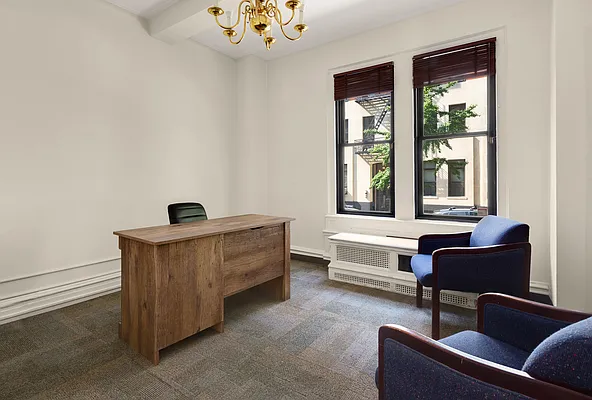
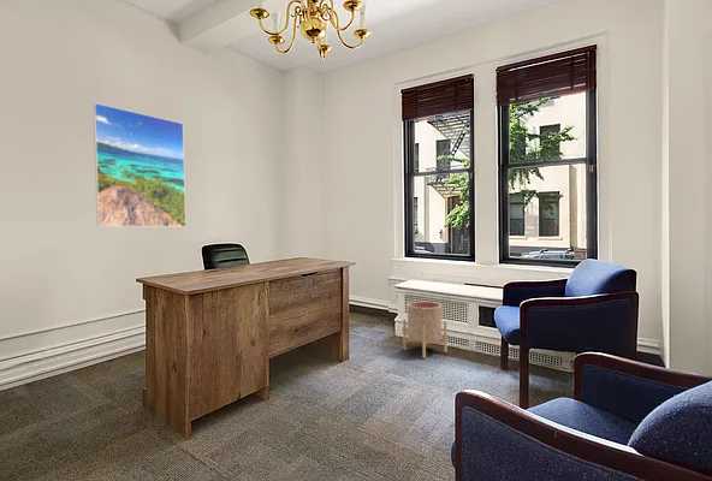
+ planter (425, 327)
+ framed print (143, 170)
